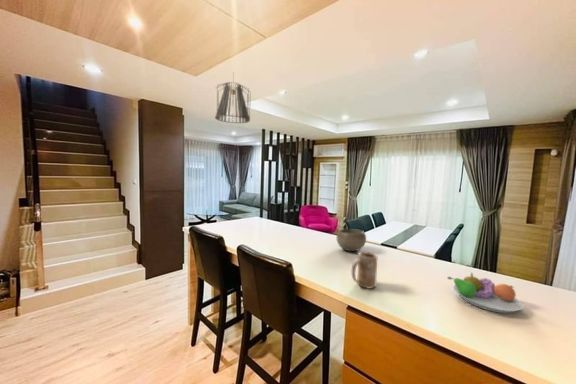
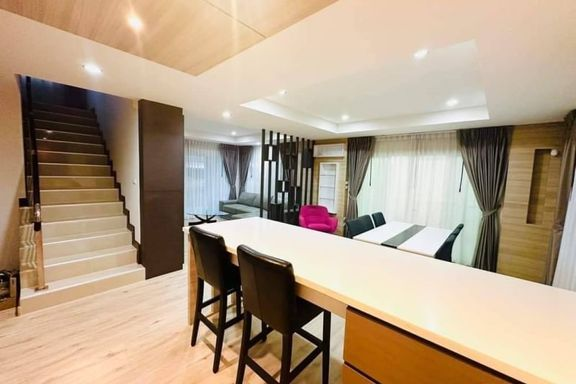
- fruit bowl (483, 289)
- pendant light (233, 95)
- bowl (351, 240)
- mug (365, 270)
